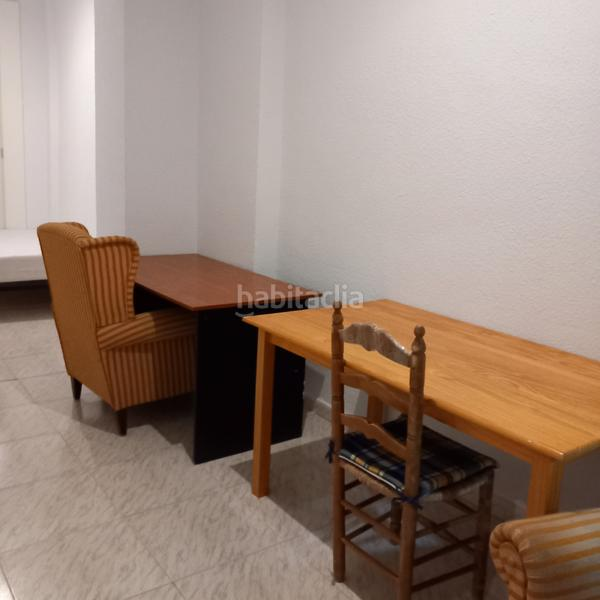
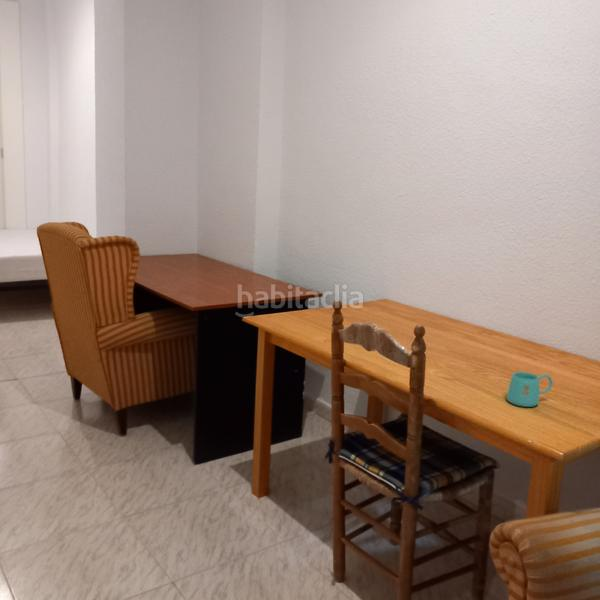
+ mug (531, 388)
